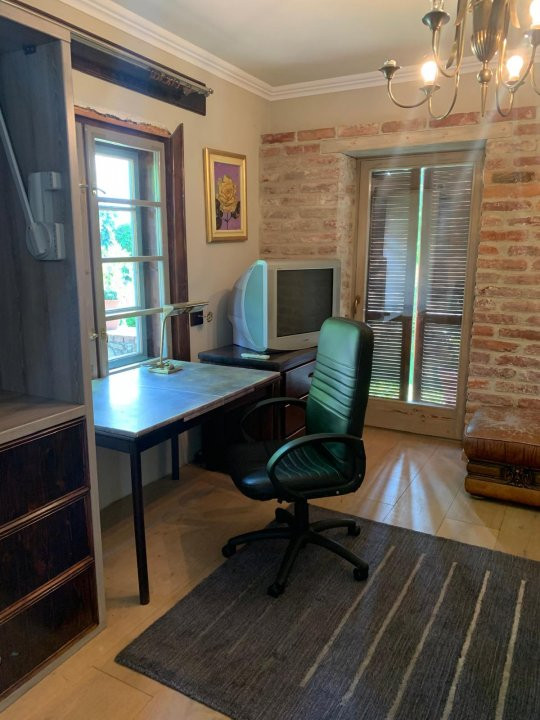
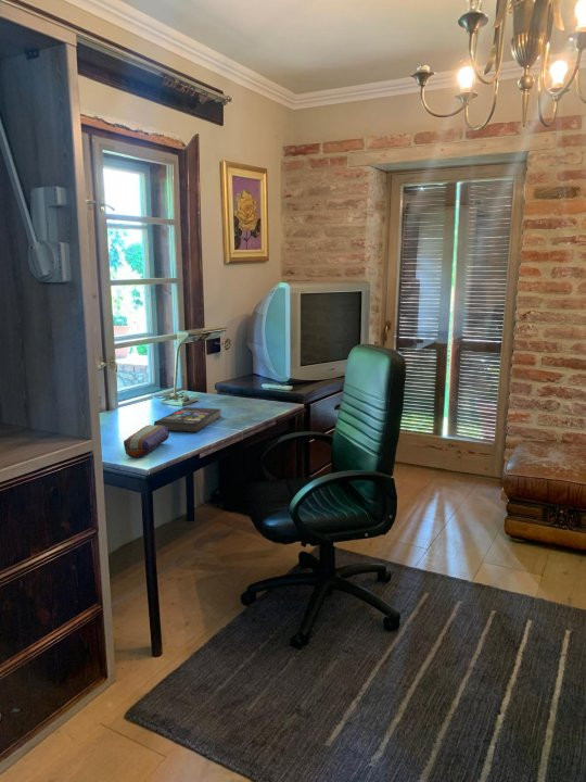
+ book (189, 418)
+ pencil case (148, 439)
